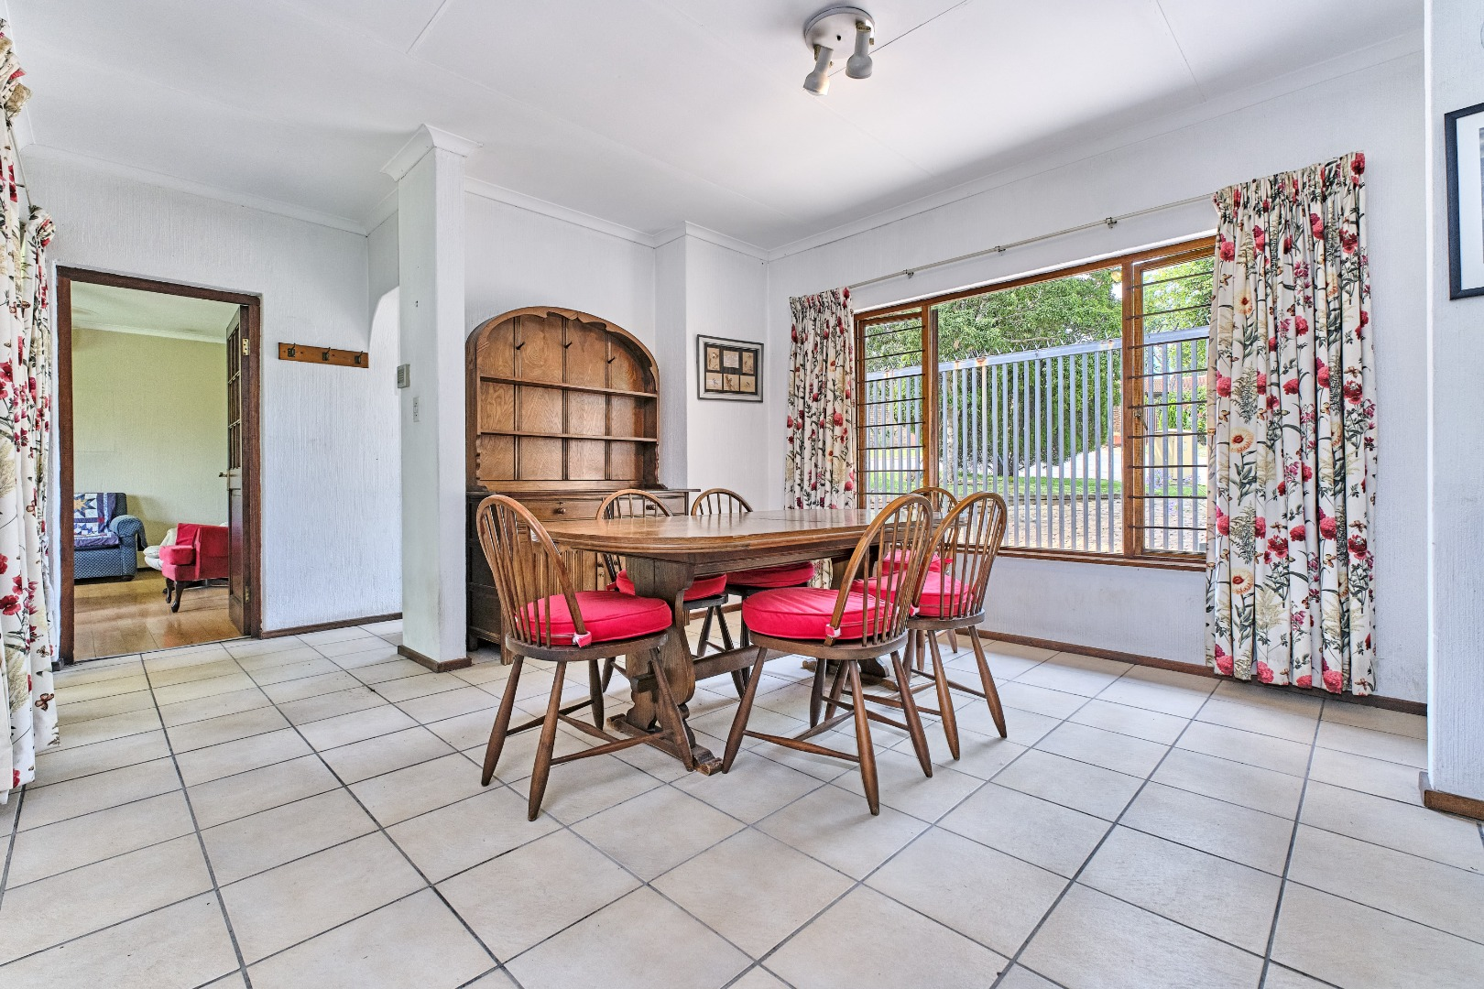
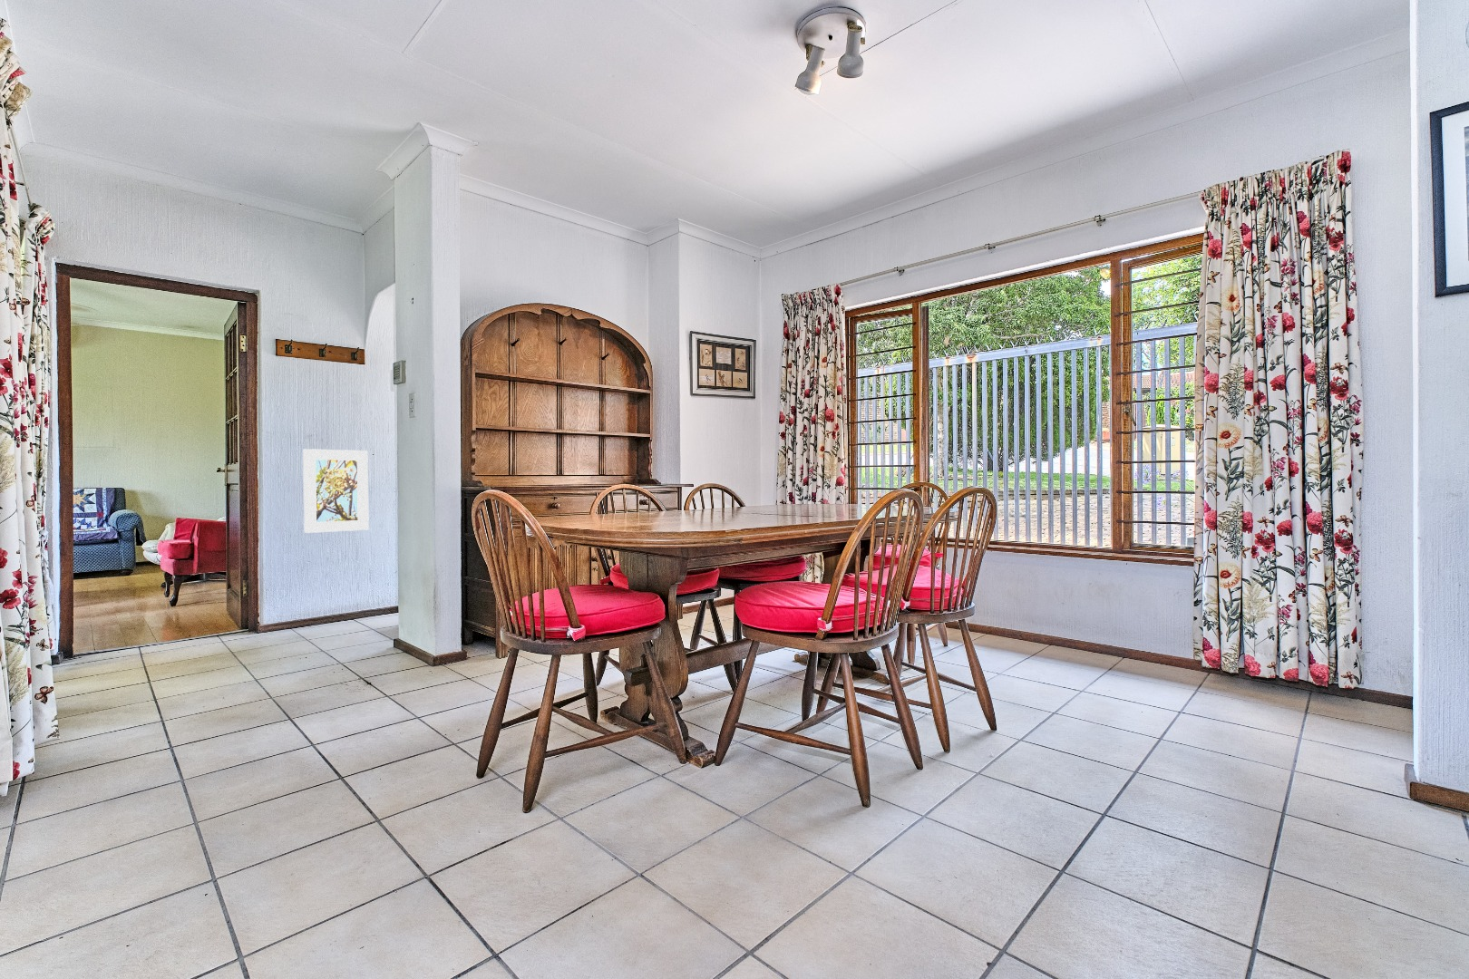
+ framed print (337, 491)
